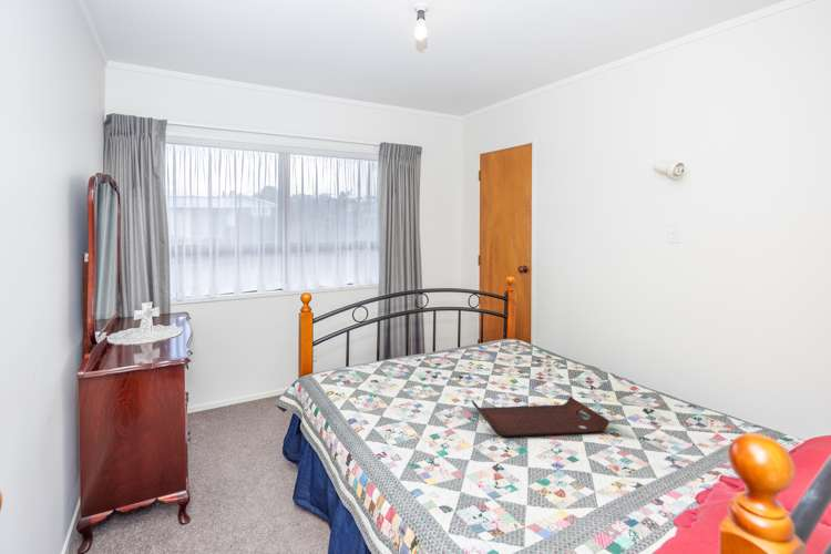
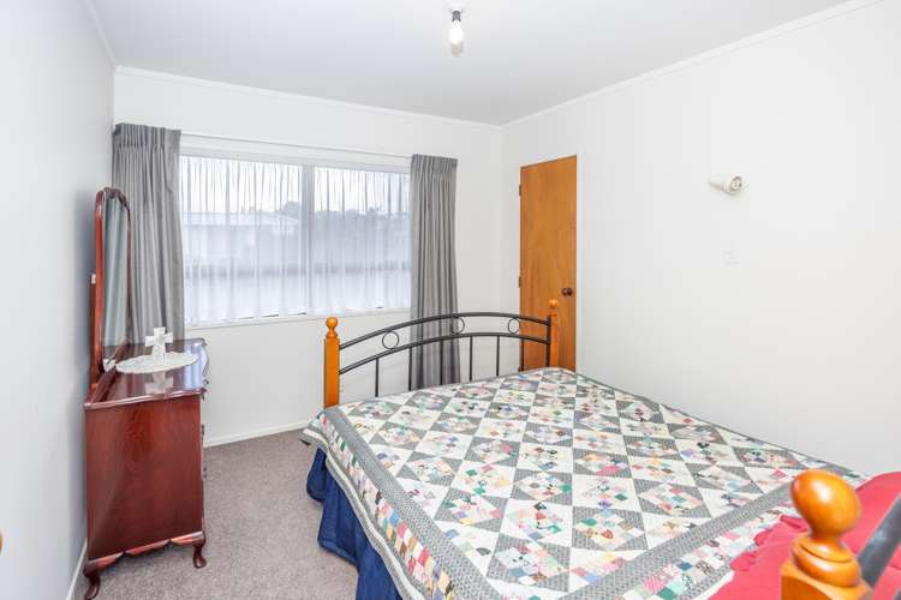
- serving tray (535, 414)
